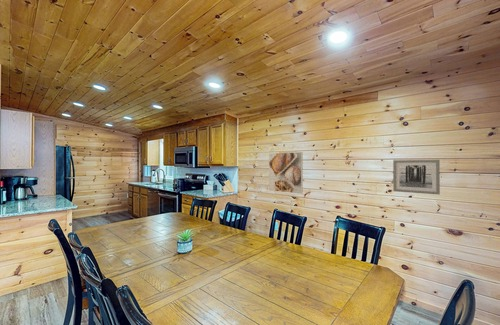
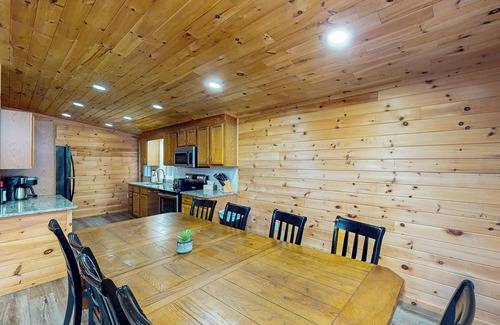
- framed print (284, 172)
- wall art (415, 176)
